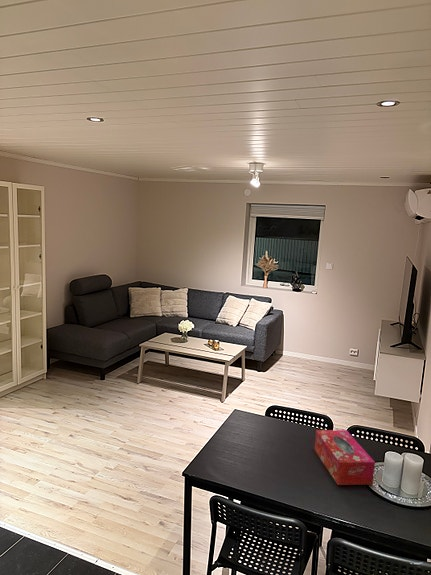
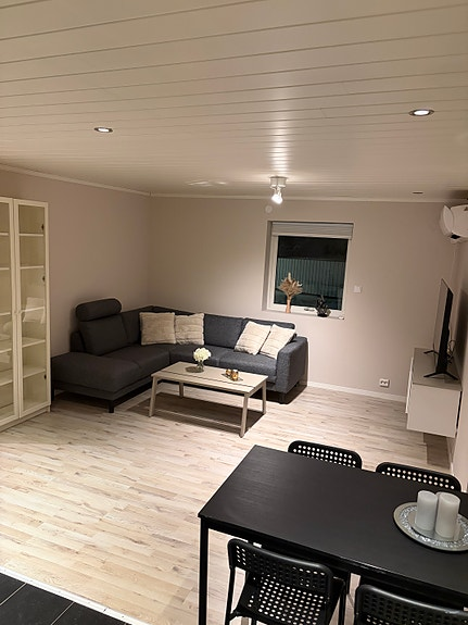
- tissue box (342, 455)
